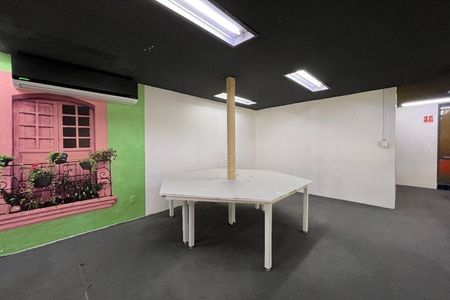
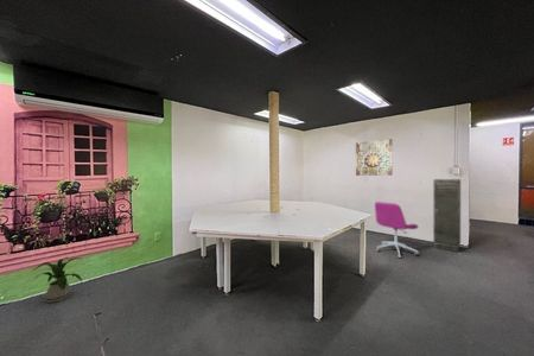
+ wall art (373, 158)
+ storage cabinet (446, 212)
+ house plant (59, 274)
+ office chair (395, 227)
